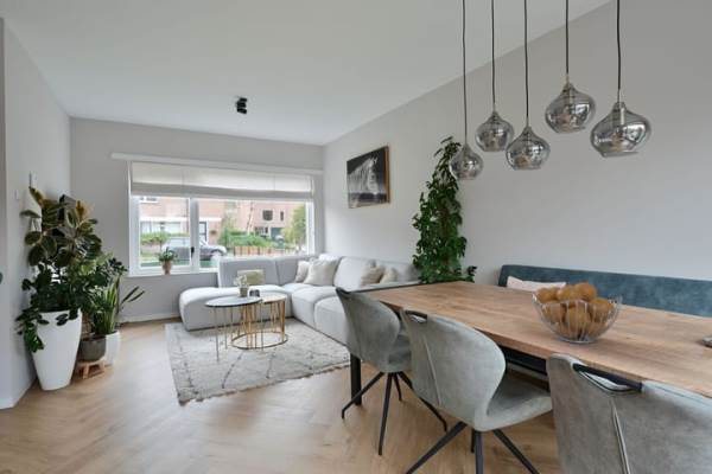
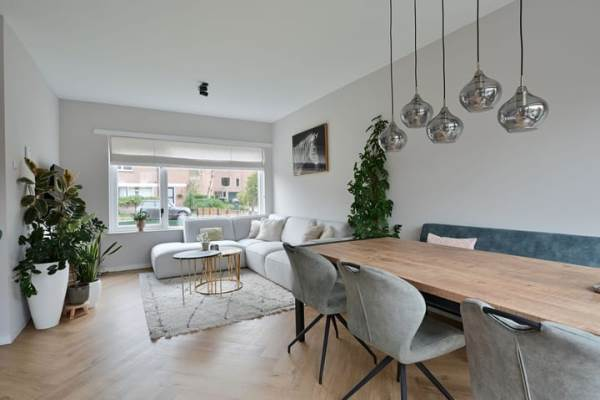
- fruit basket (574, 310)
